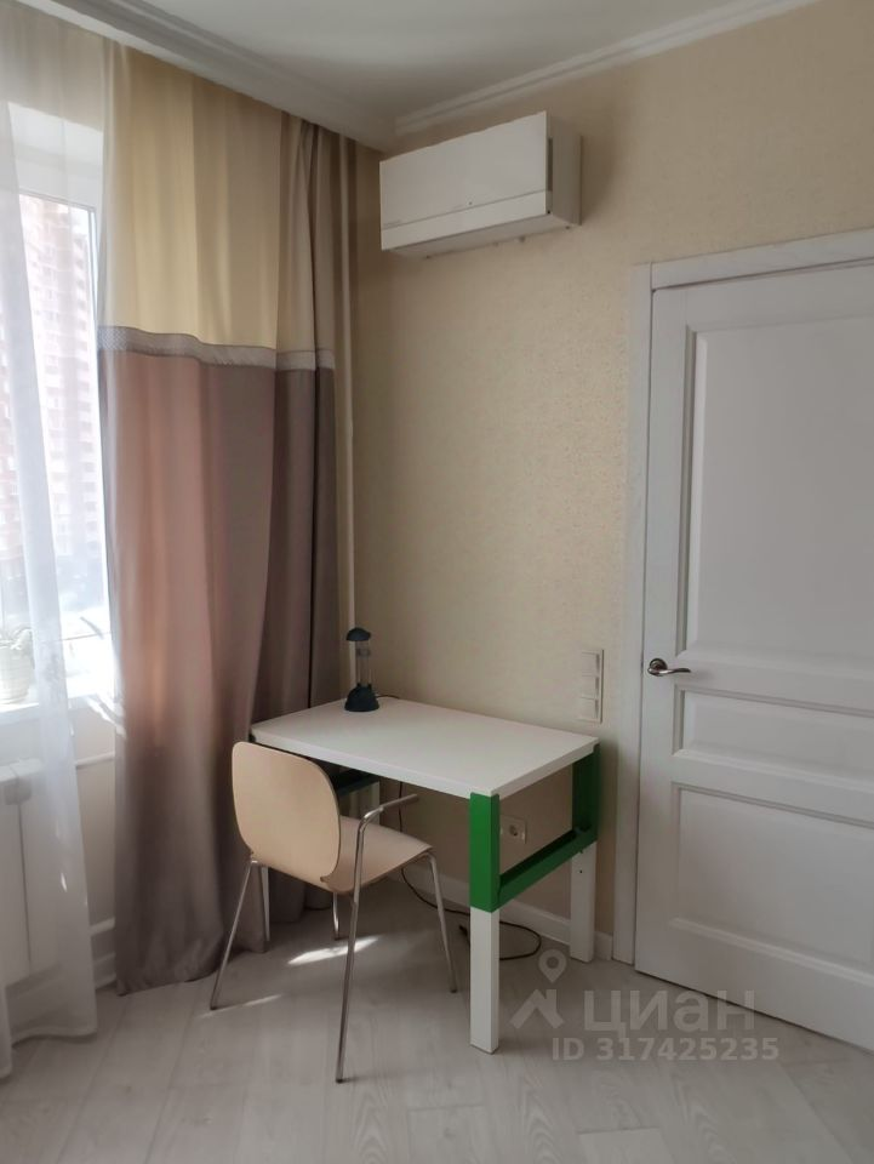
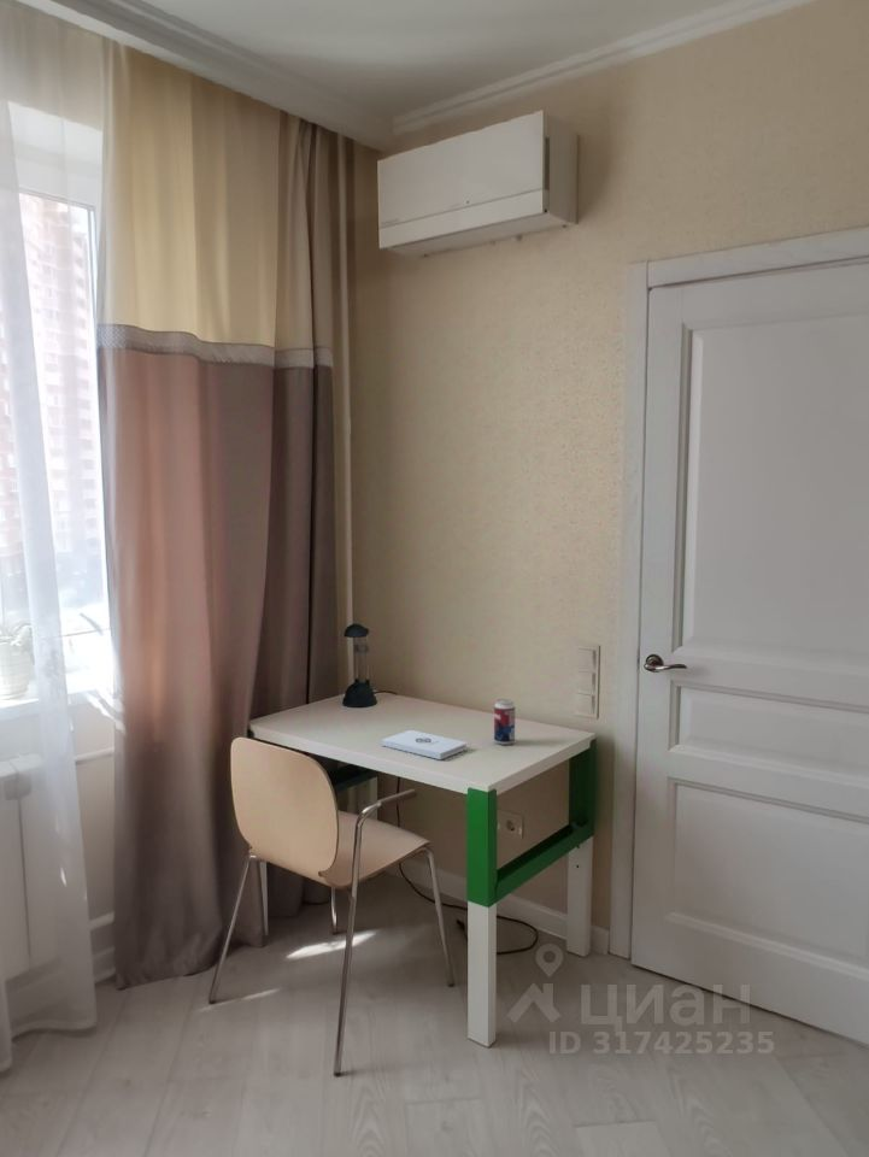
+ beverage can (504, 721)
+ notepad (424, 744)
